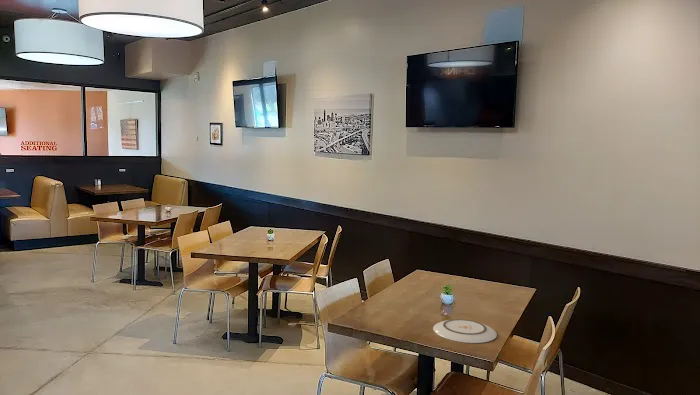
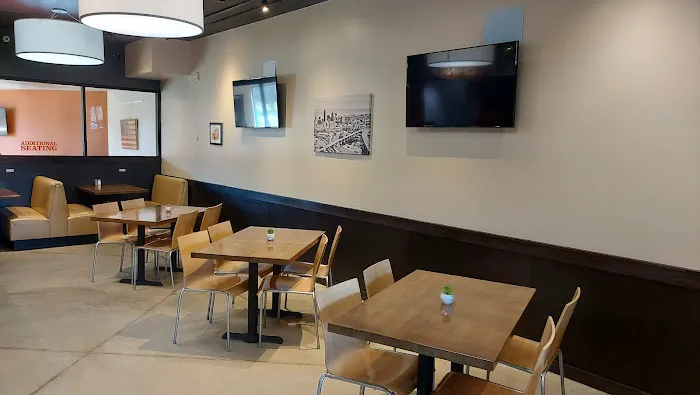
- plate (464, 328)
